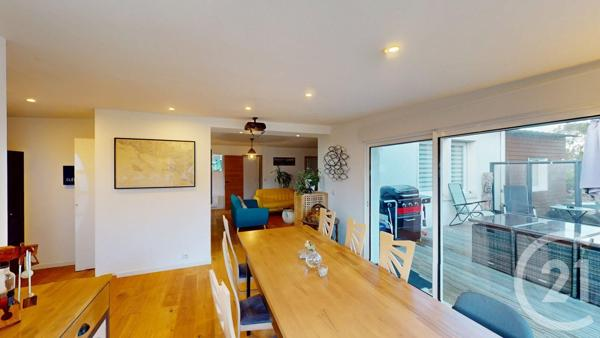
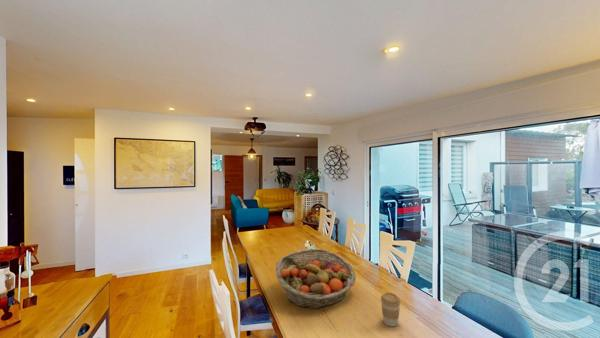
+ coffee cup (390, 308)
+ fruit basket (315, 276)
